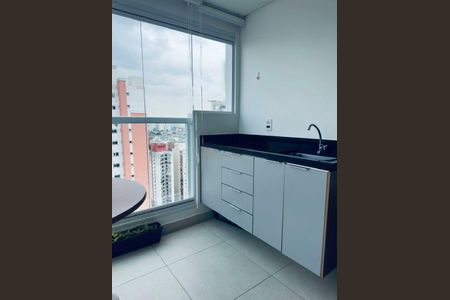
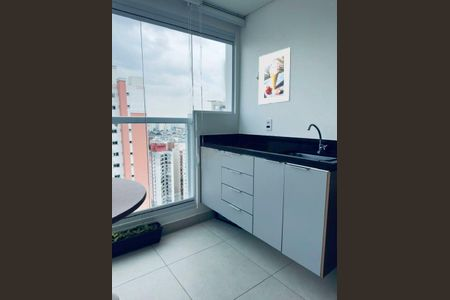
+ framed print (273, 77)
